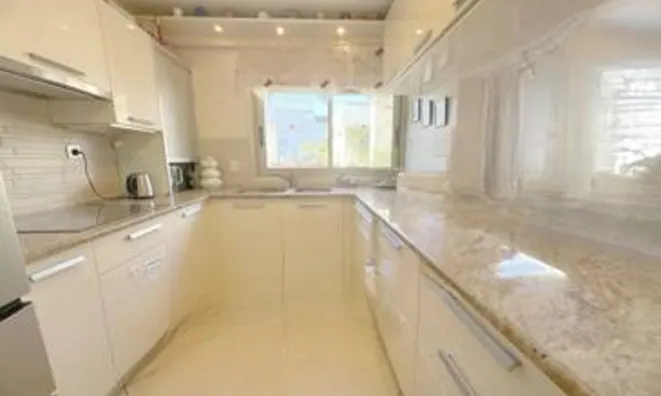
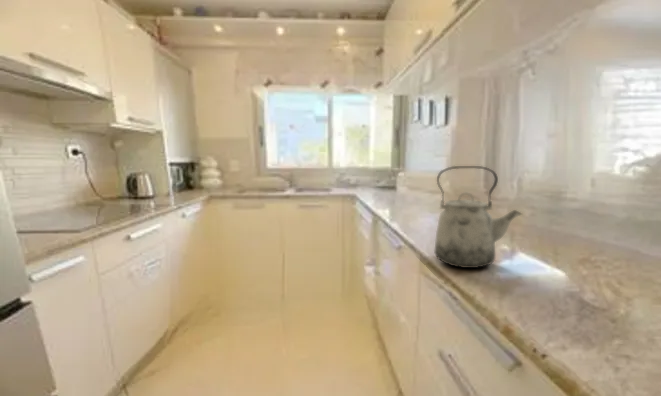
+ kettle (477, 215)
